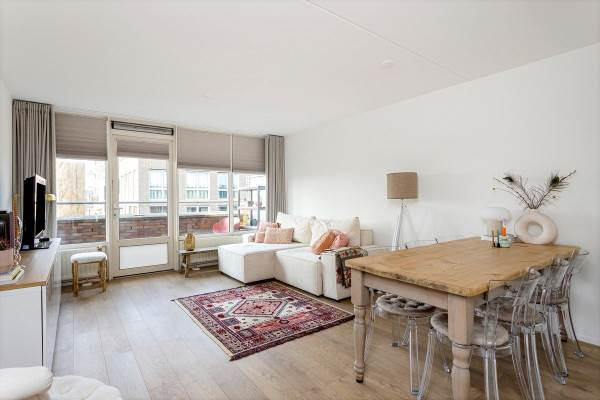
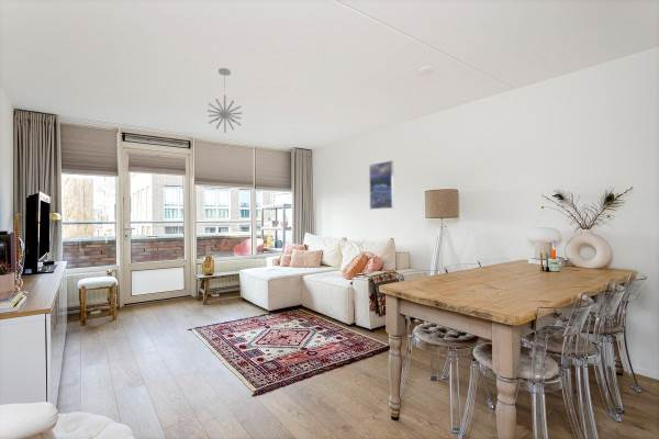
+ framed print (381, 185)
+ pendant light (224, 100)
